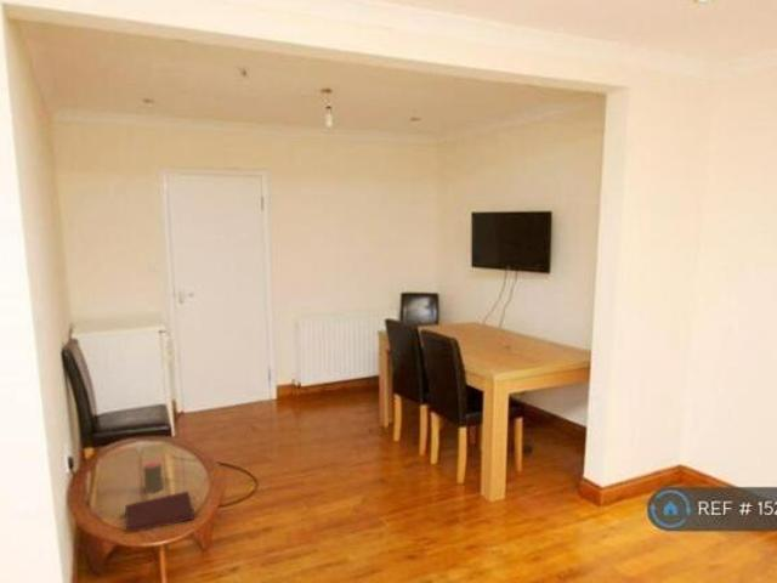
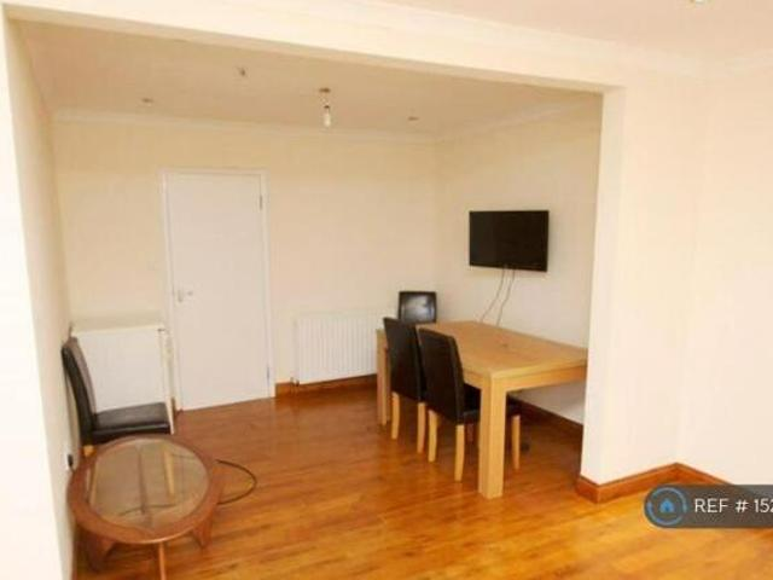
- cup (153, 476)
- notebook (159, 511)
